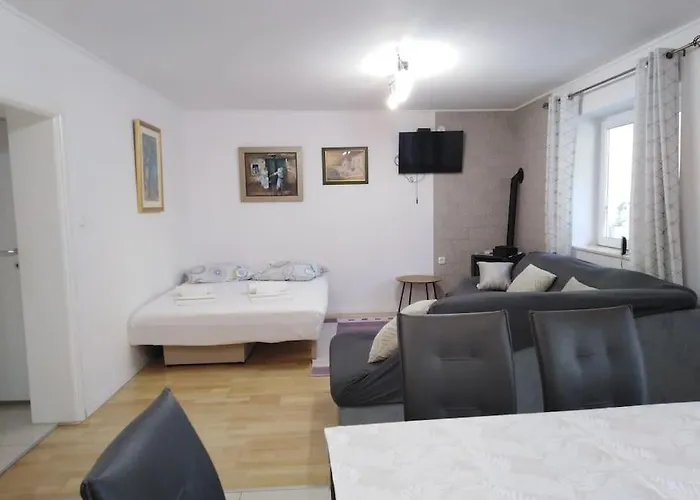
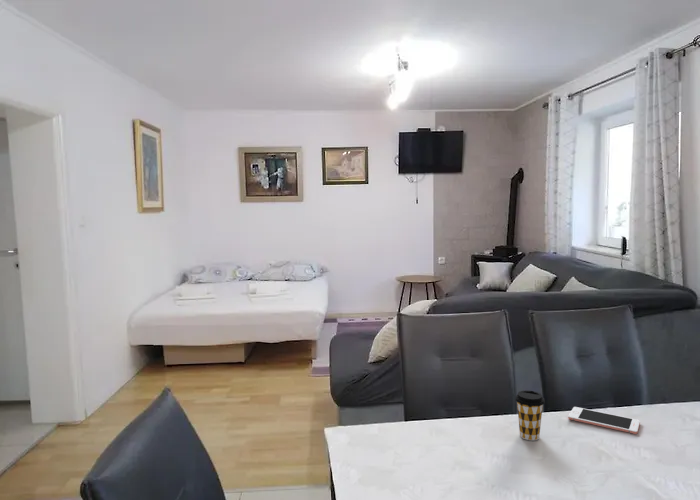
+ coffee cup (529, 415)
+ cell phone (603, 419)
